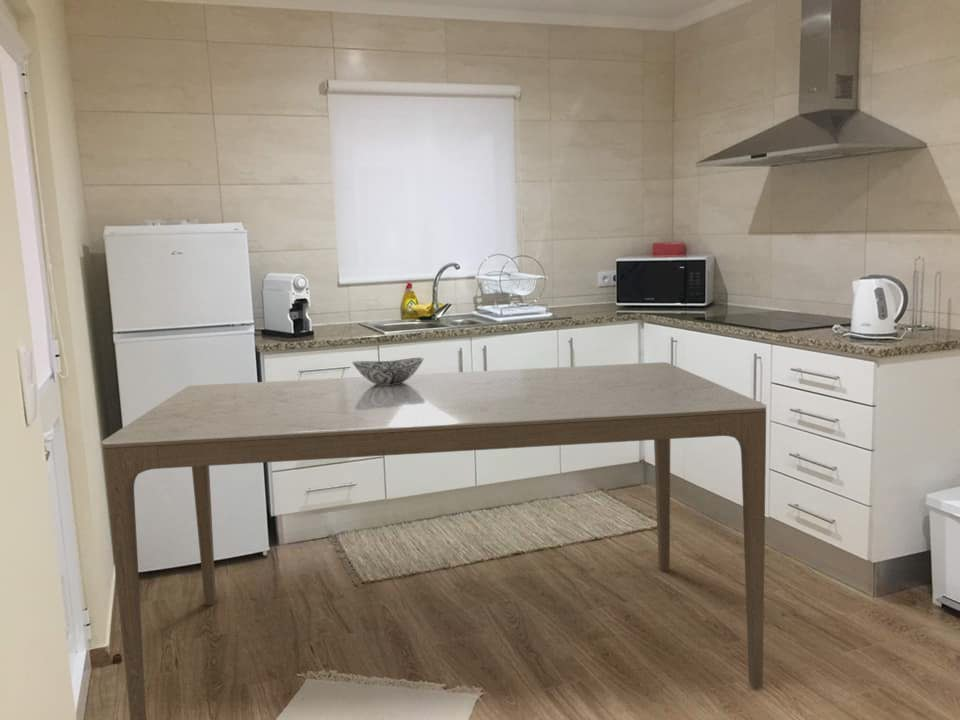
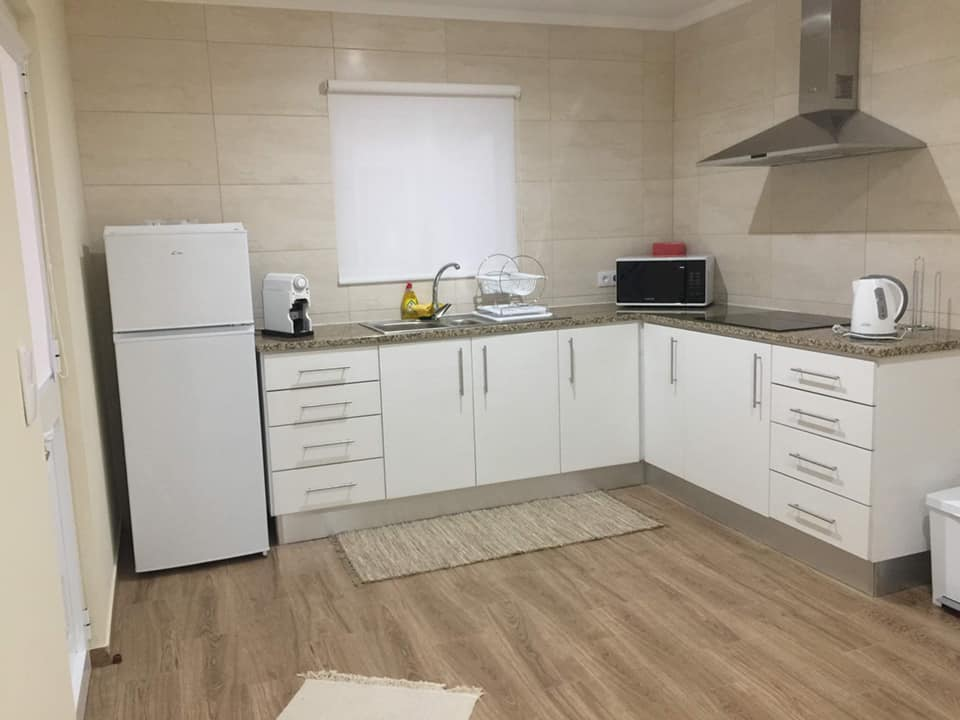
- dining table (437, 452)
- decorative bowl (388, 371)
